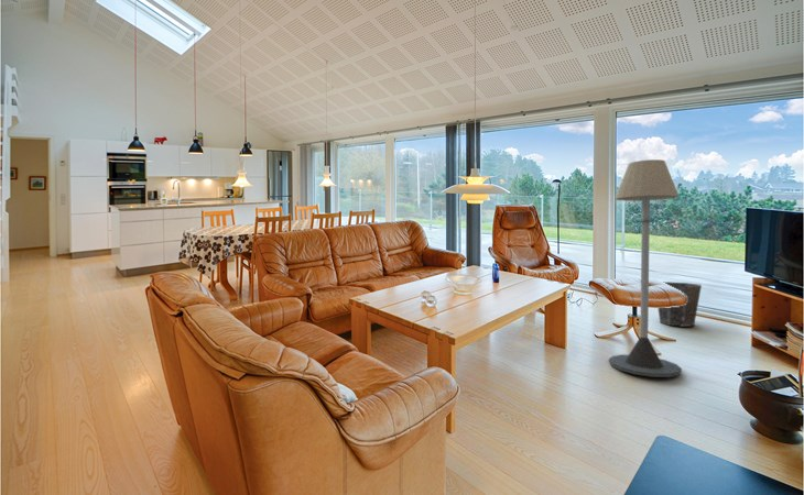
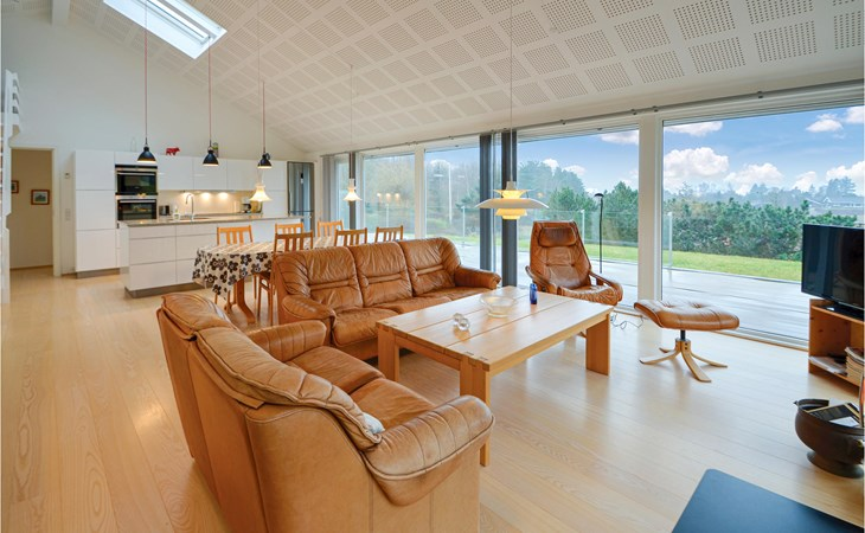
- floor lamp (644, 265)
- waste bin (676, 307)
